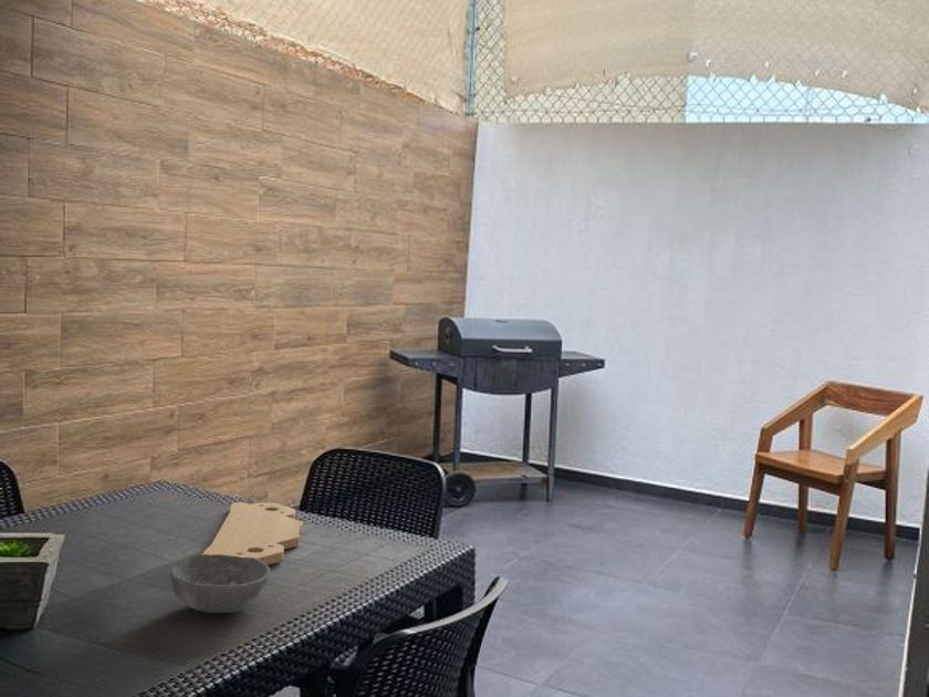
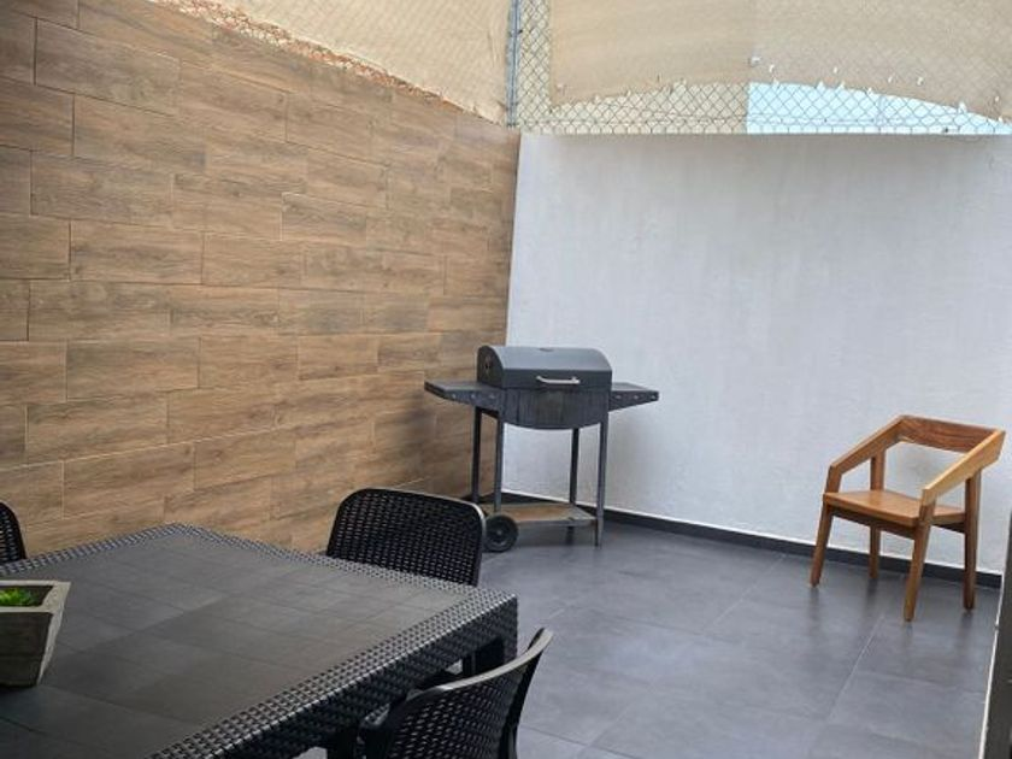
- cutting board (259, 531)
- bowl (220, 587)
